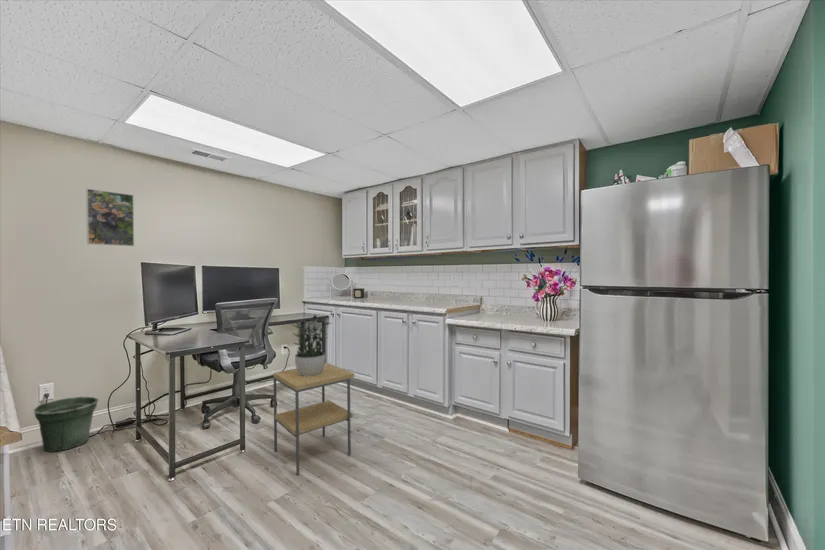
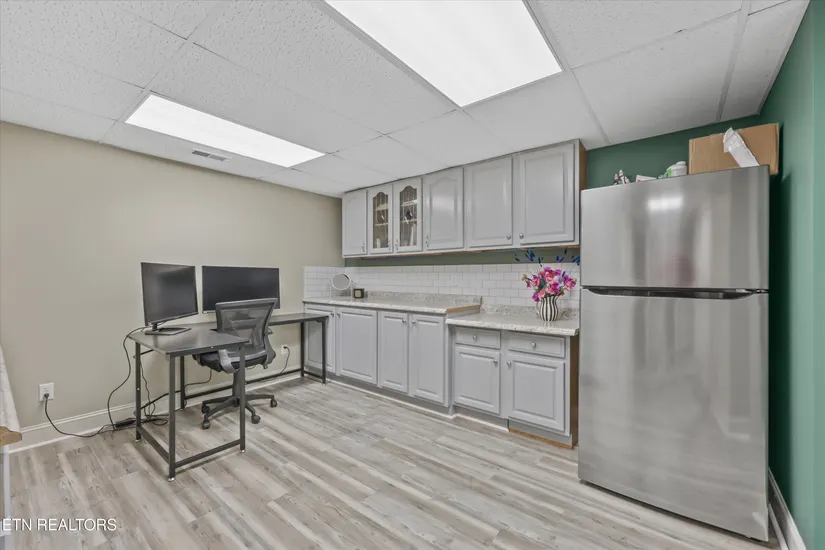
- potted plant (312, 344)
- flower pot (67, 423)
- side table (314, 412)
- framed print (111, 218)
